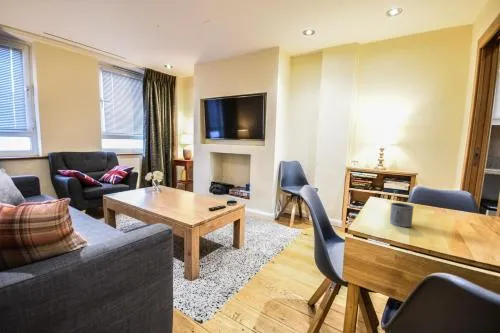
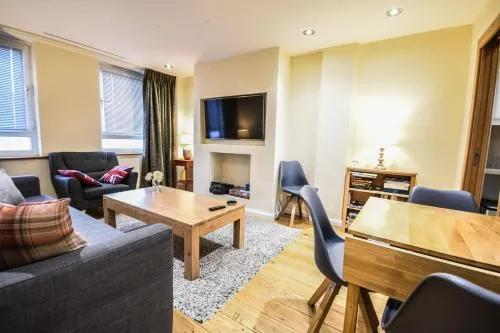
- mug (400, 214)
